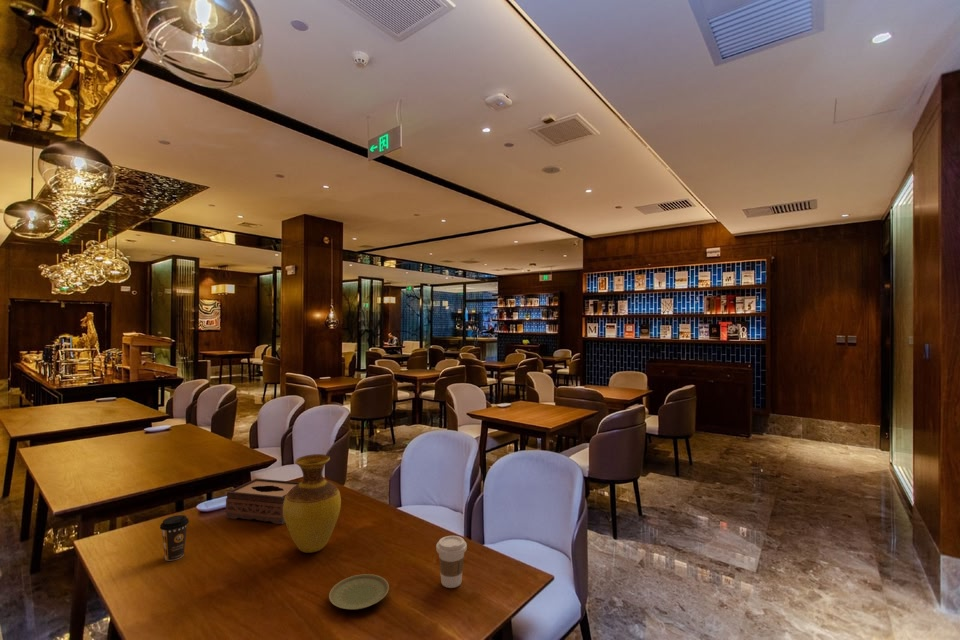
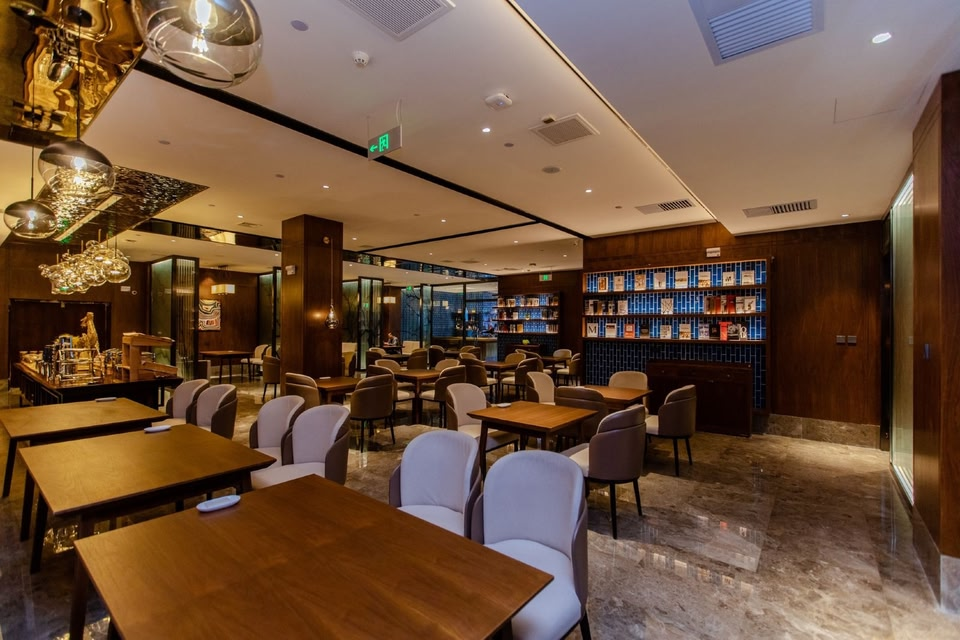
- coffee cup (451, 561)
- vase (312, 503)
- tissue box (268, 500)
- coffee cup (174, 537)
- plate (359, 594)
